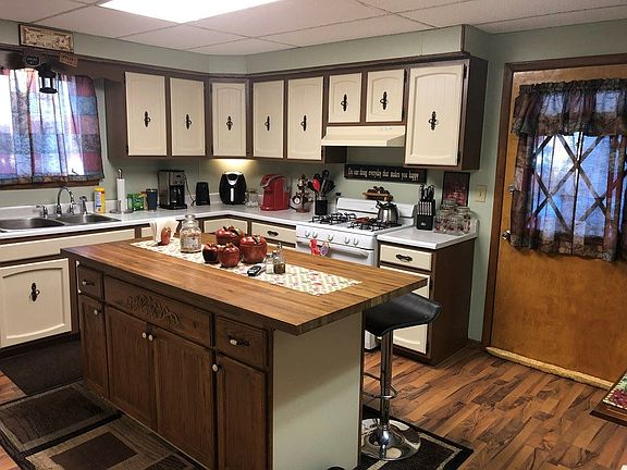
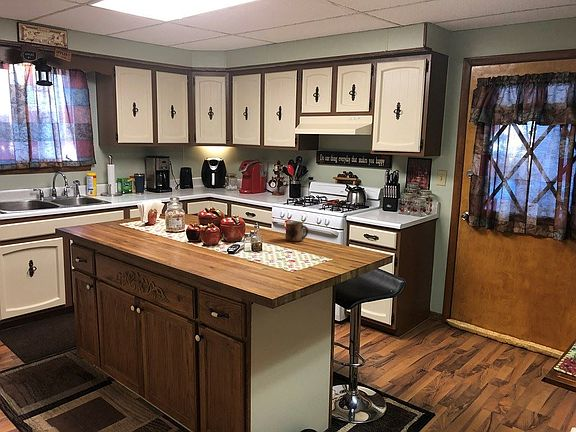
+ mug (295, 231)
